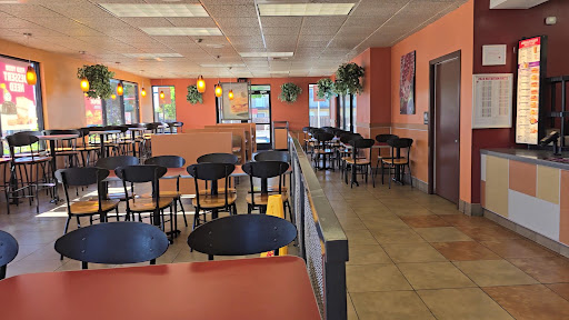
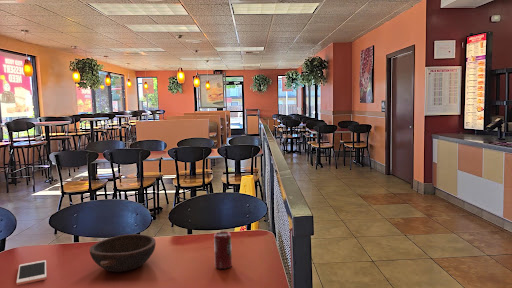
+ bowl (123, 254)
+ pop (222, 249)
+ cell phone (32, 271)
